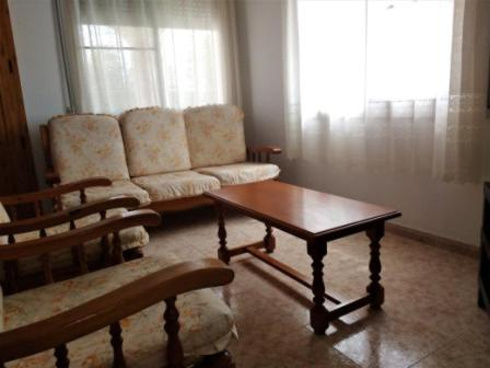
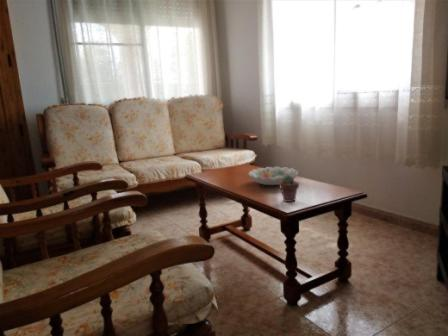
+ decorative bowl (273, 177)
+ potted succulent (289, 187)
